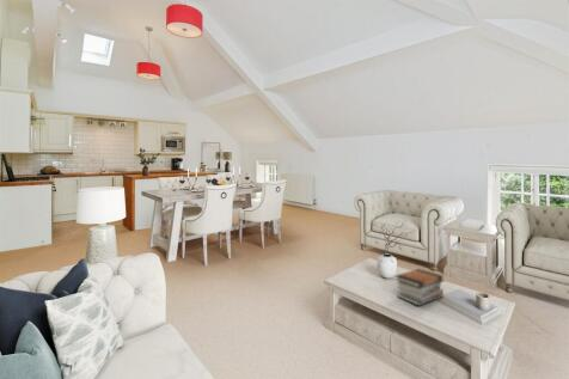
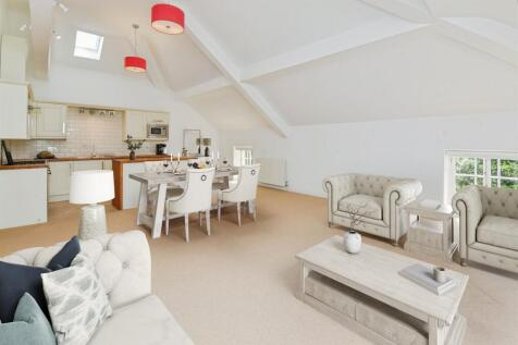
- book stack (418, 286)
